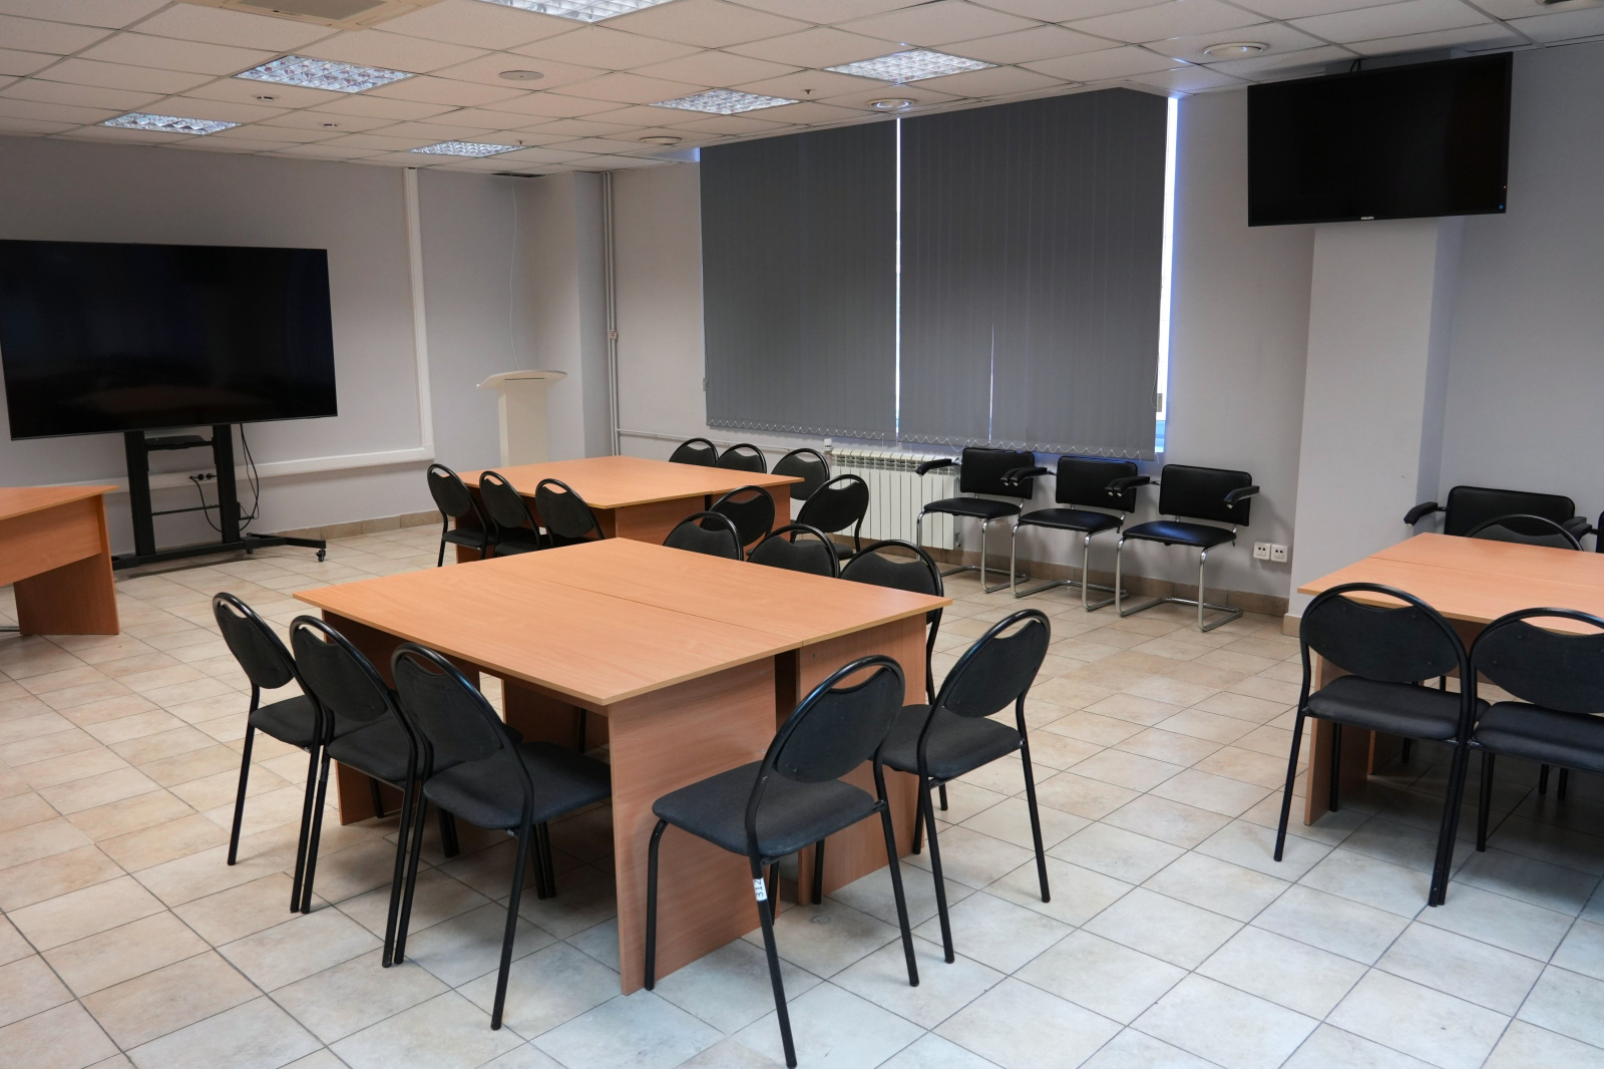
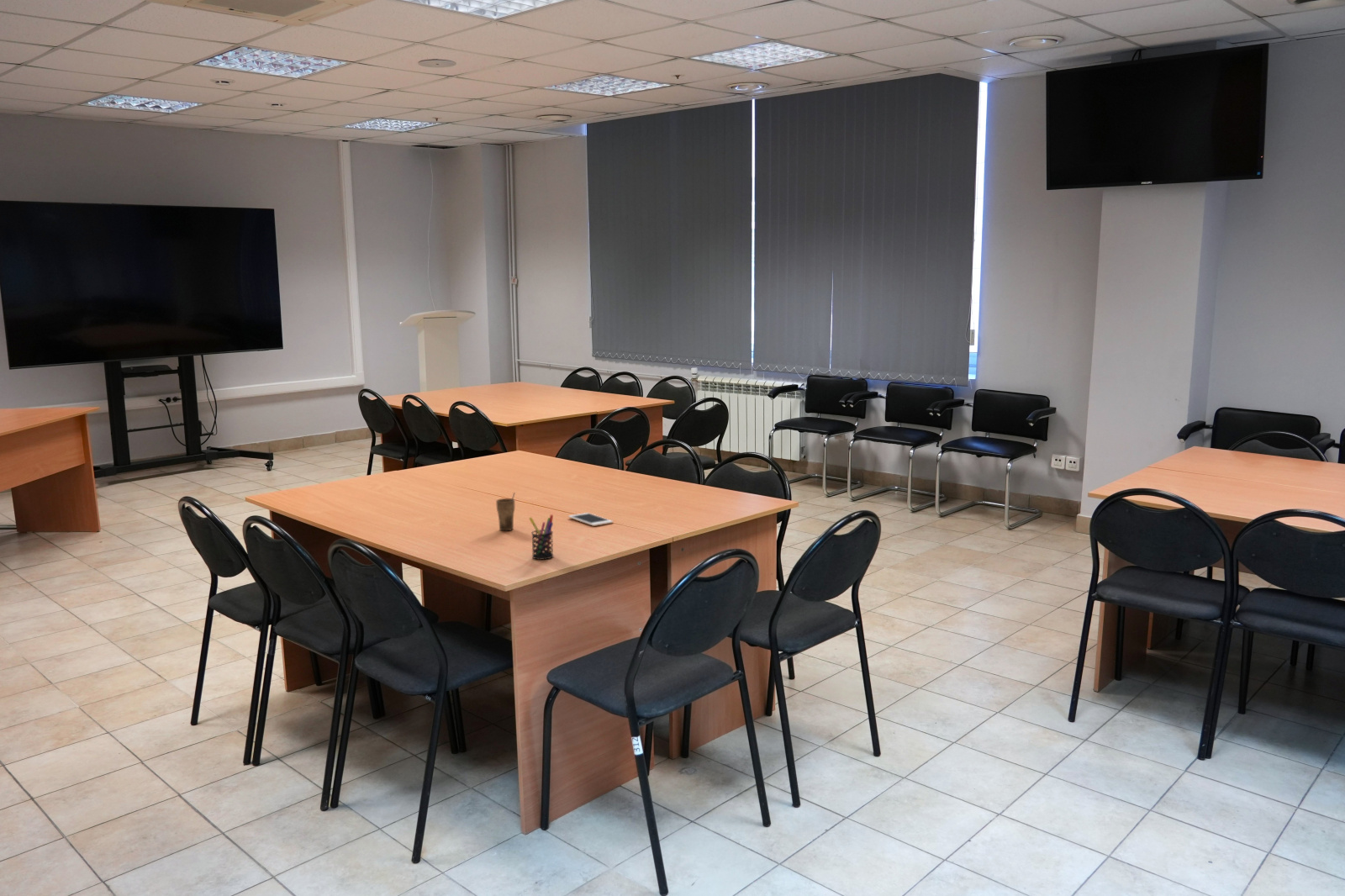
+ cell phone (590, 519)
+ cup (505, 511)
+ pen holder (544, 535)
